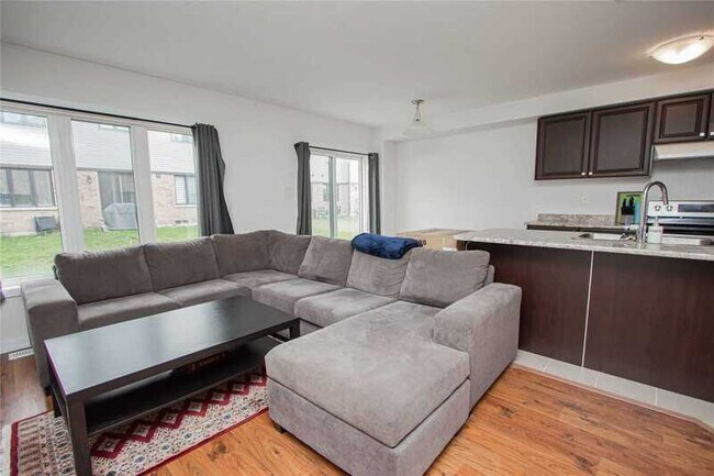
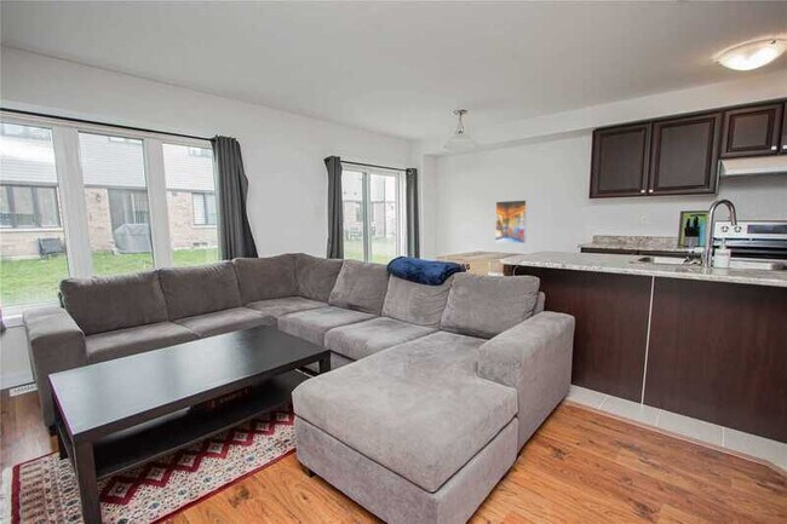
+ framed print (510, 221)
